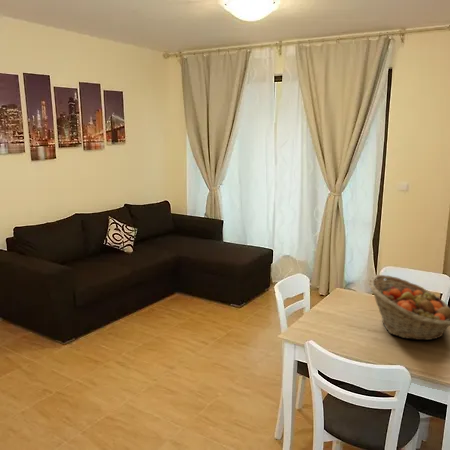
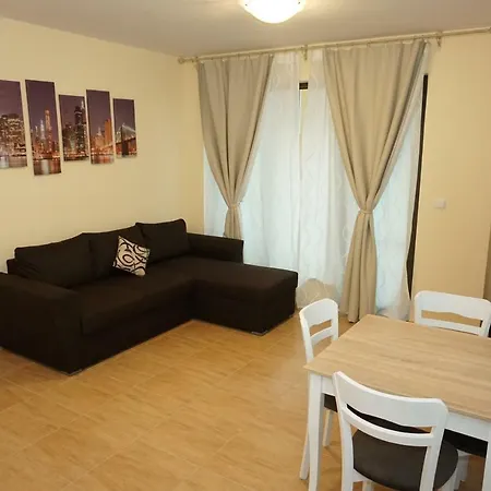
- fruit basket (410, 305)
